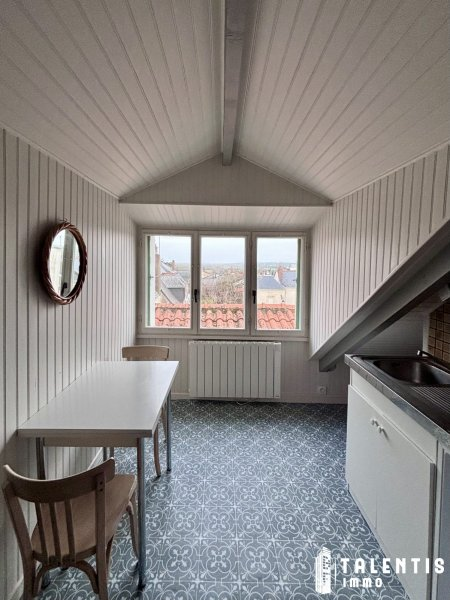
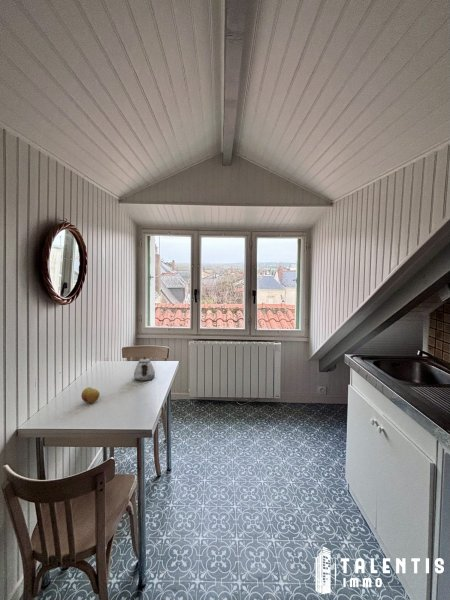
+ fruit (90, 395)
+ teapot (144, 367)
